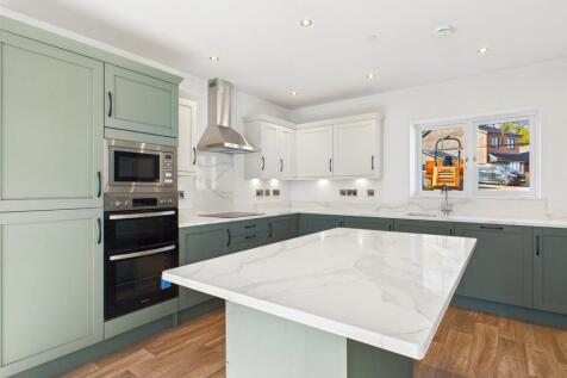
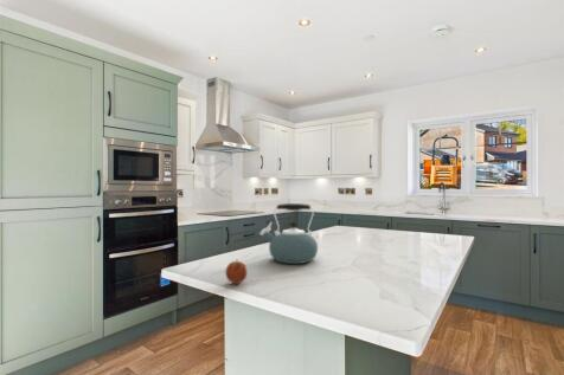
+ kettle (288, 231)
+ fruit (236, 270)
